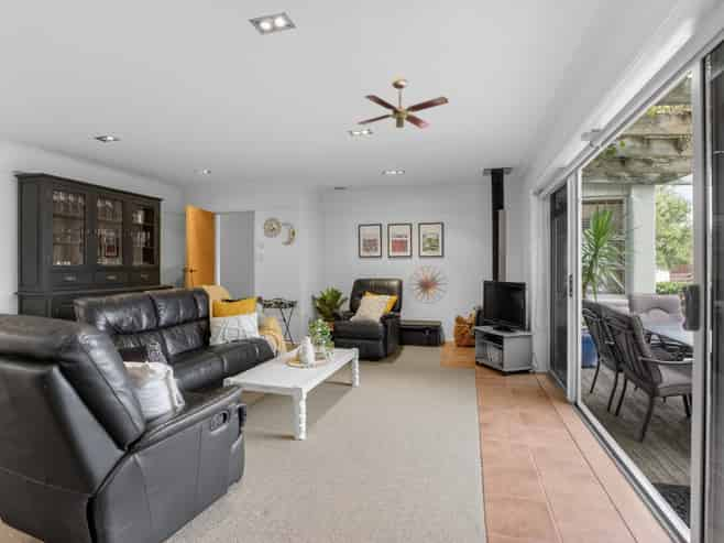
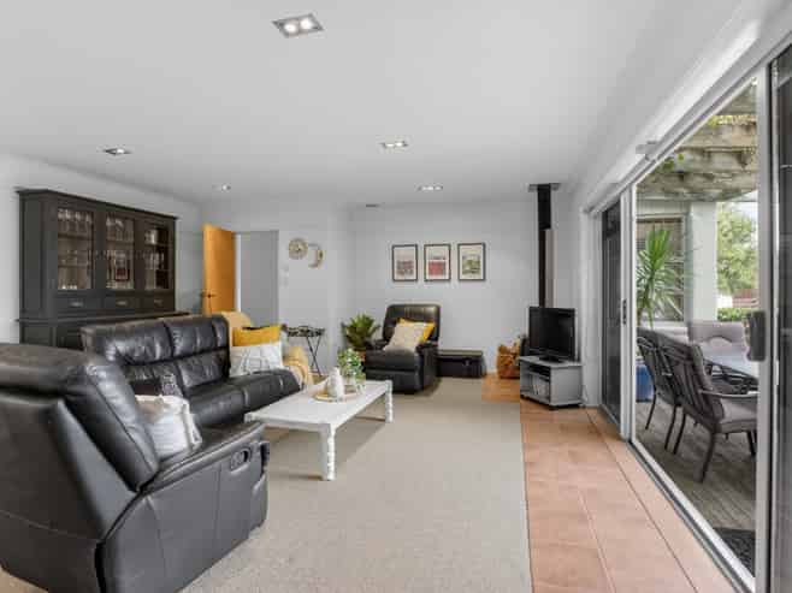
- ceiling fan (399, 105)
- wall art (428, 284)
